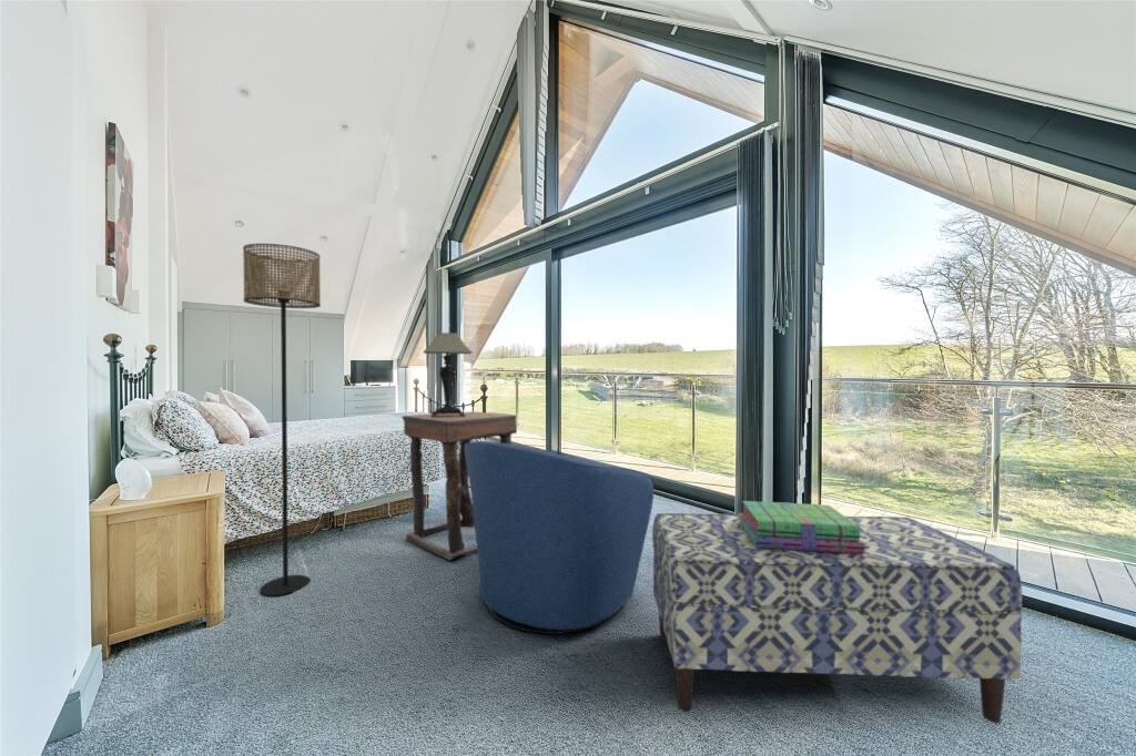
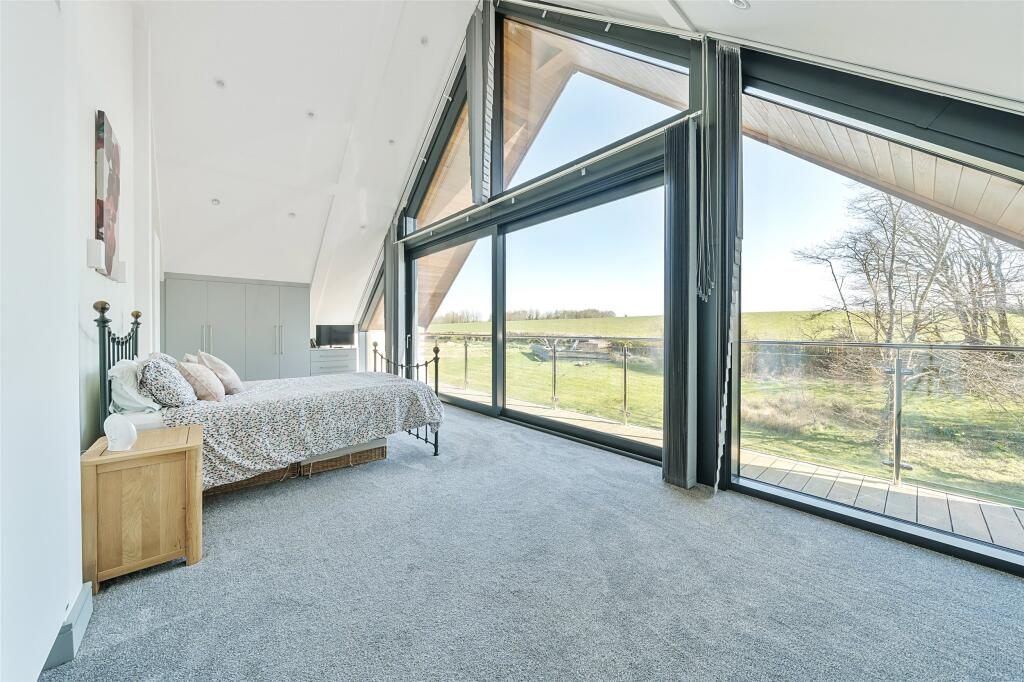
- floor lamp (284, 419)
- stack of books (795, 524)
- table lamp (447, 374)
- armchair (548, 517)
- side table (460, 477)
- bench (807, 604)
